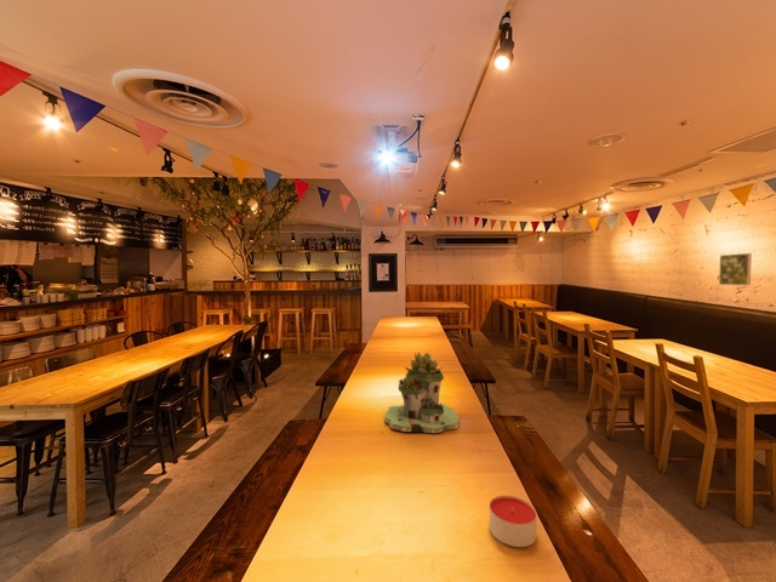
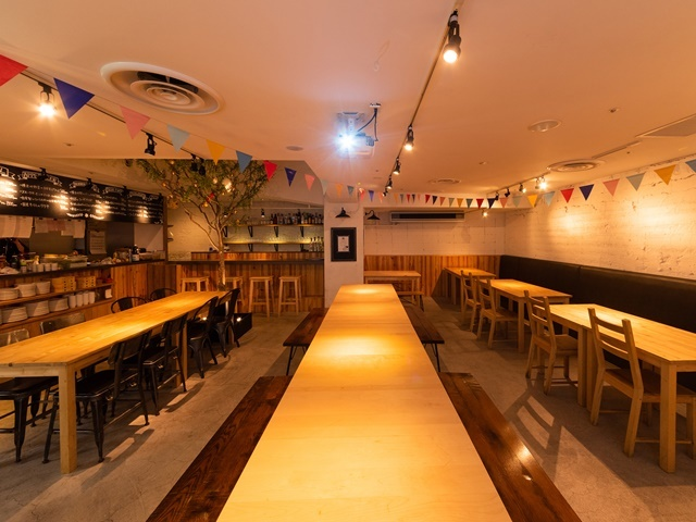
- succulent planter (421, 386)
- candle (512, 519)
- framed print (734, 269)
